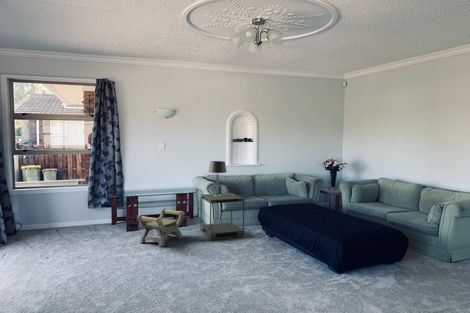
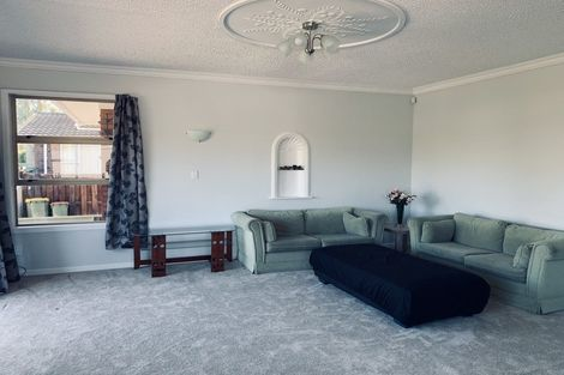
- table lamp (217, 178)
- stool (161, 226)
- side table (221, 223)
